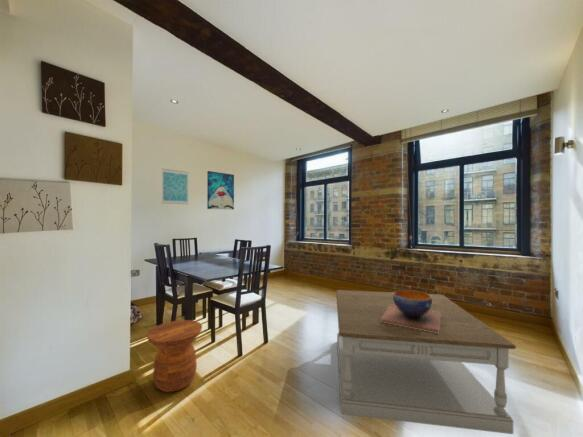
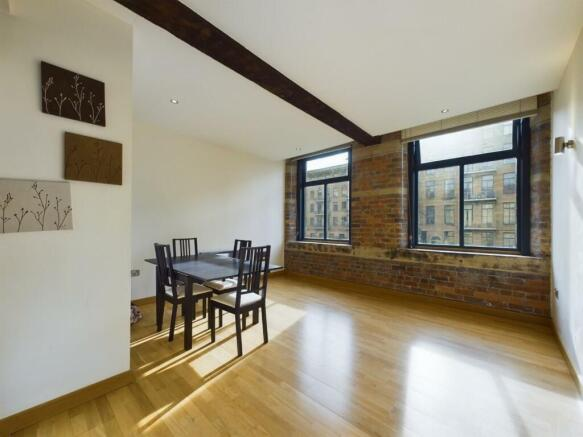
- decorative bowl (411, 306)
- wall art (221, 191)
- wall art (175, 187)
- coffee table (401, 342)
- side table (175, 355)
